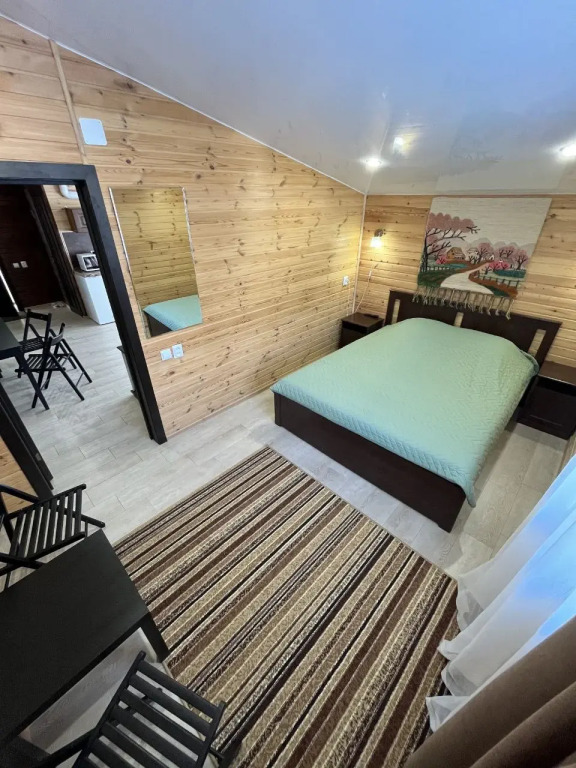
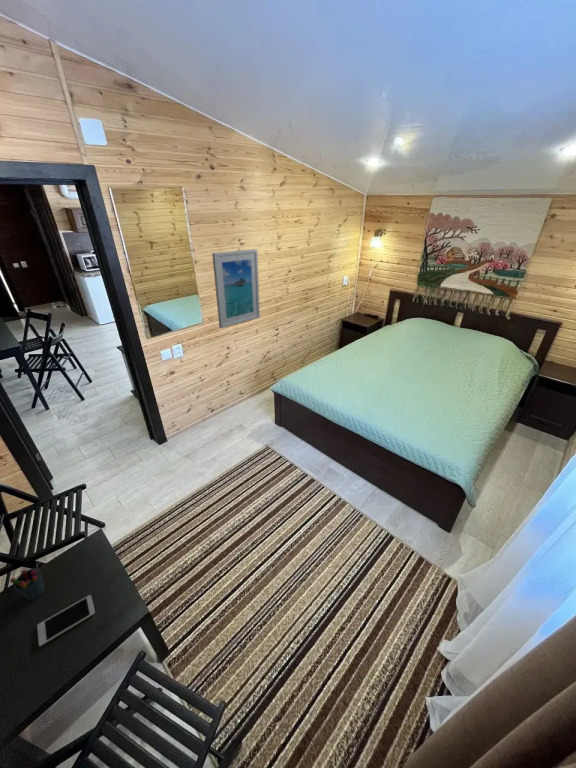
+ pen holder (29, 582)
+ cell phone (66, 619)
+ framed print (238, 288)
